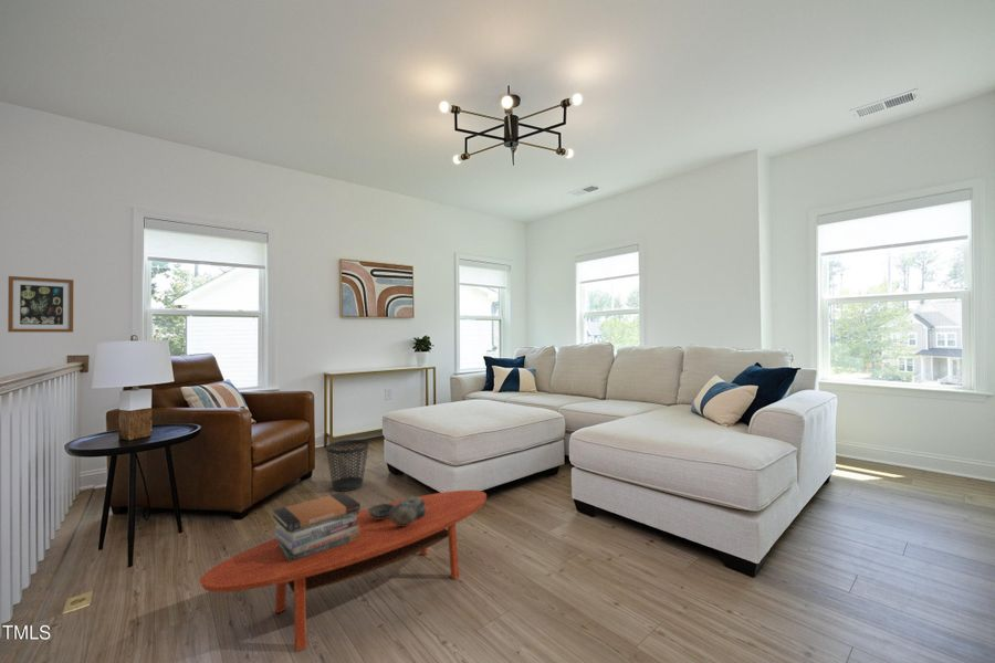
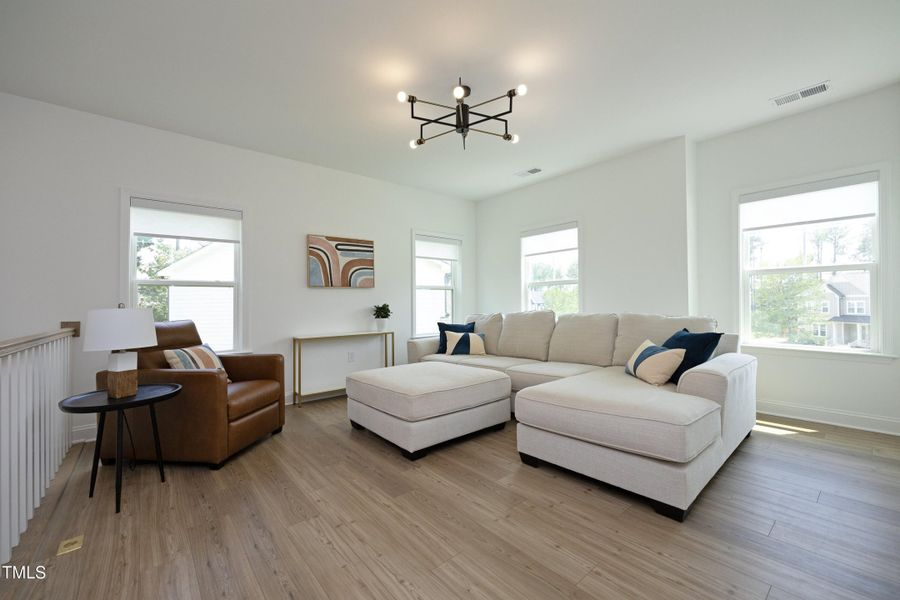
- book stack (317, 524)
- wastebasket (347, 465)
- coffee table (373, 559)
- decorative bowl (400, 505)
- wall art (42, 305)
